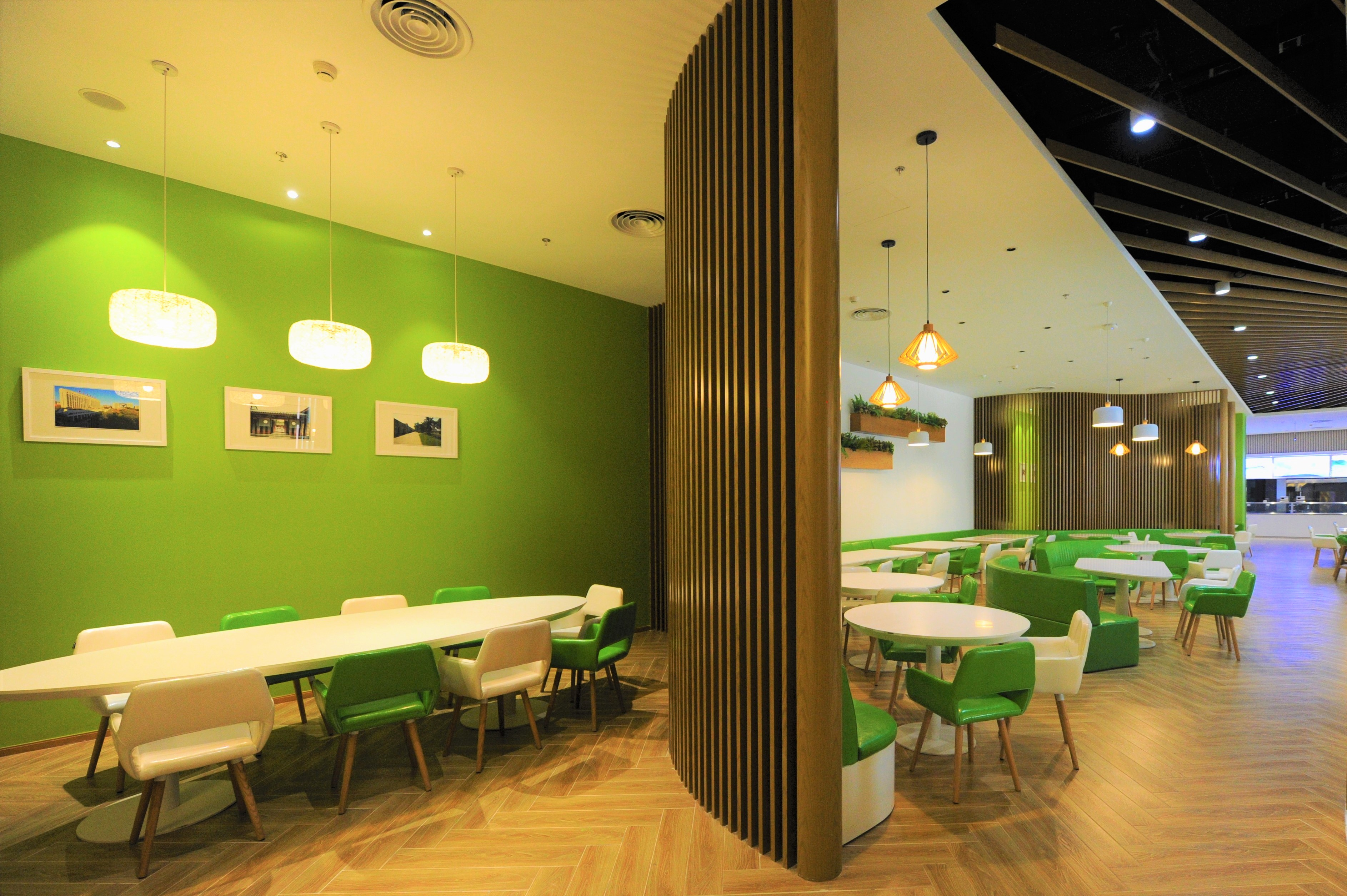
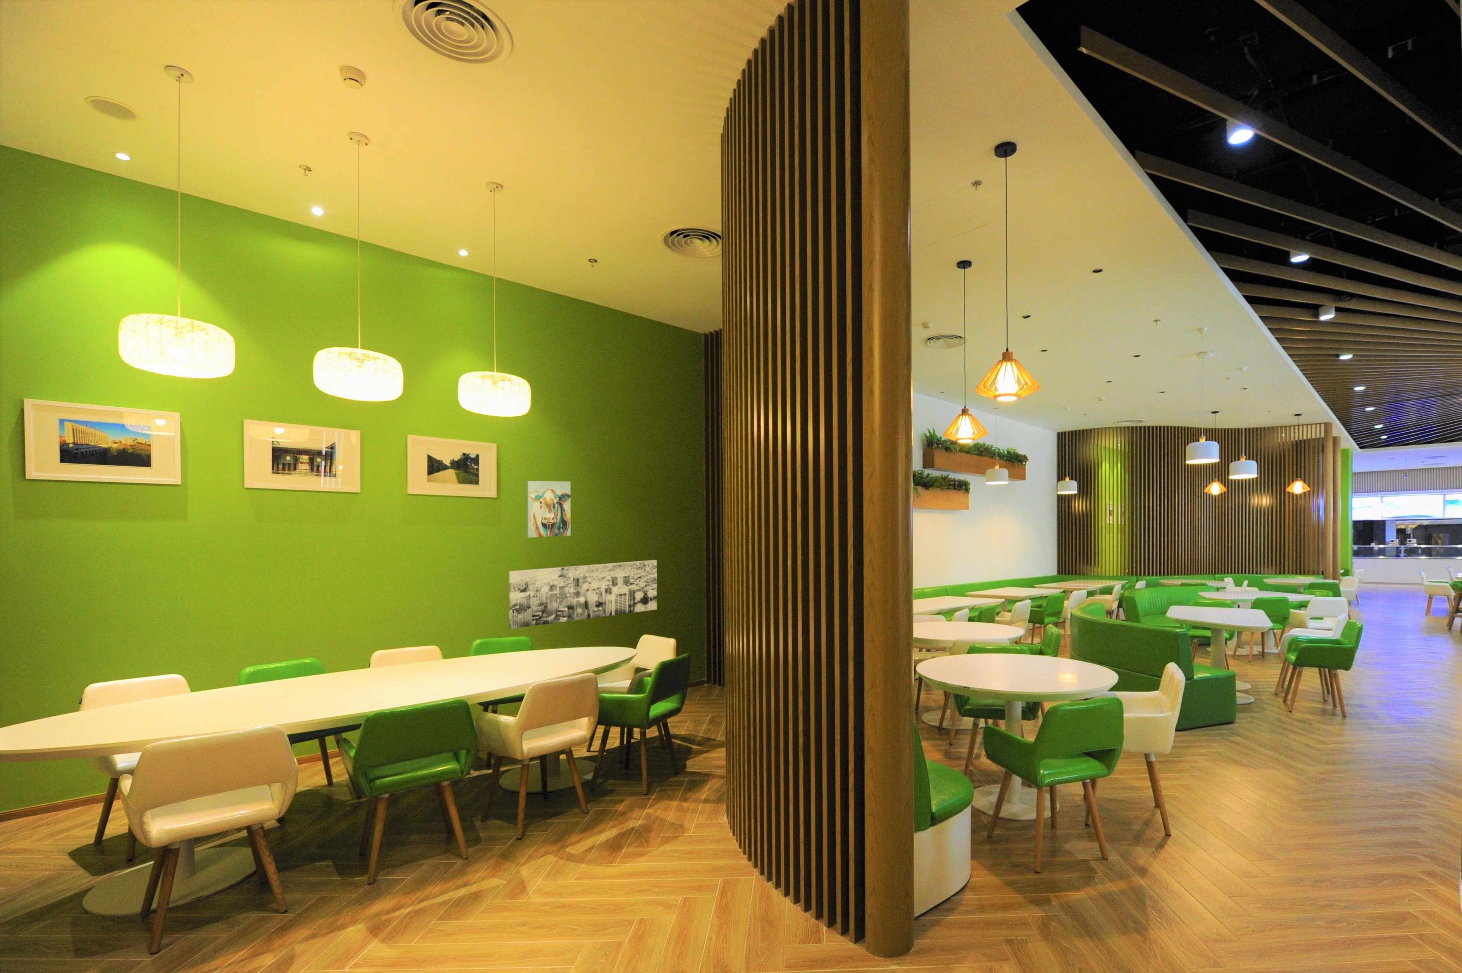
+ wall art (549, 508)
+ wall art (588, 592)
